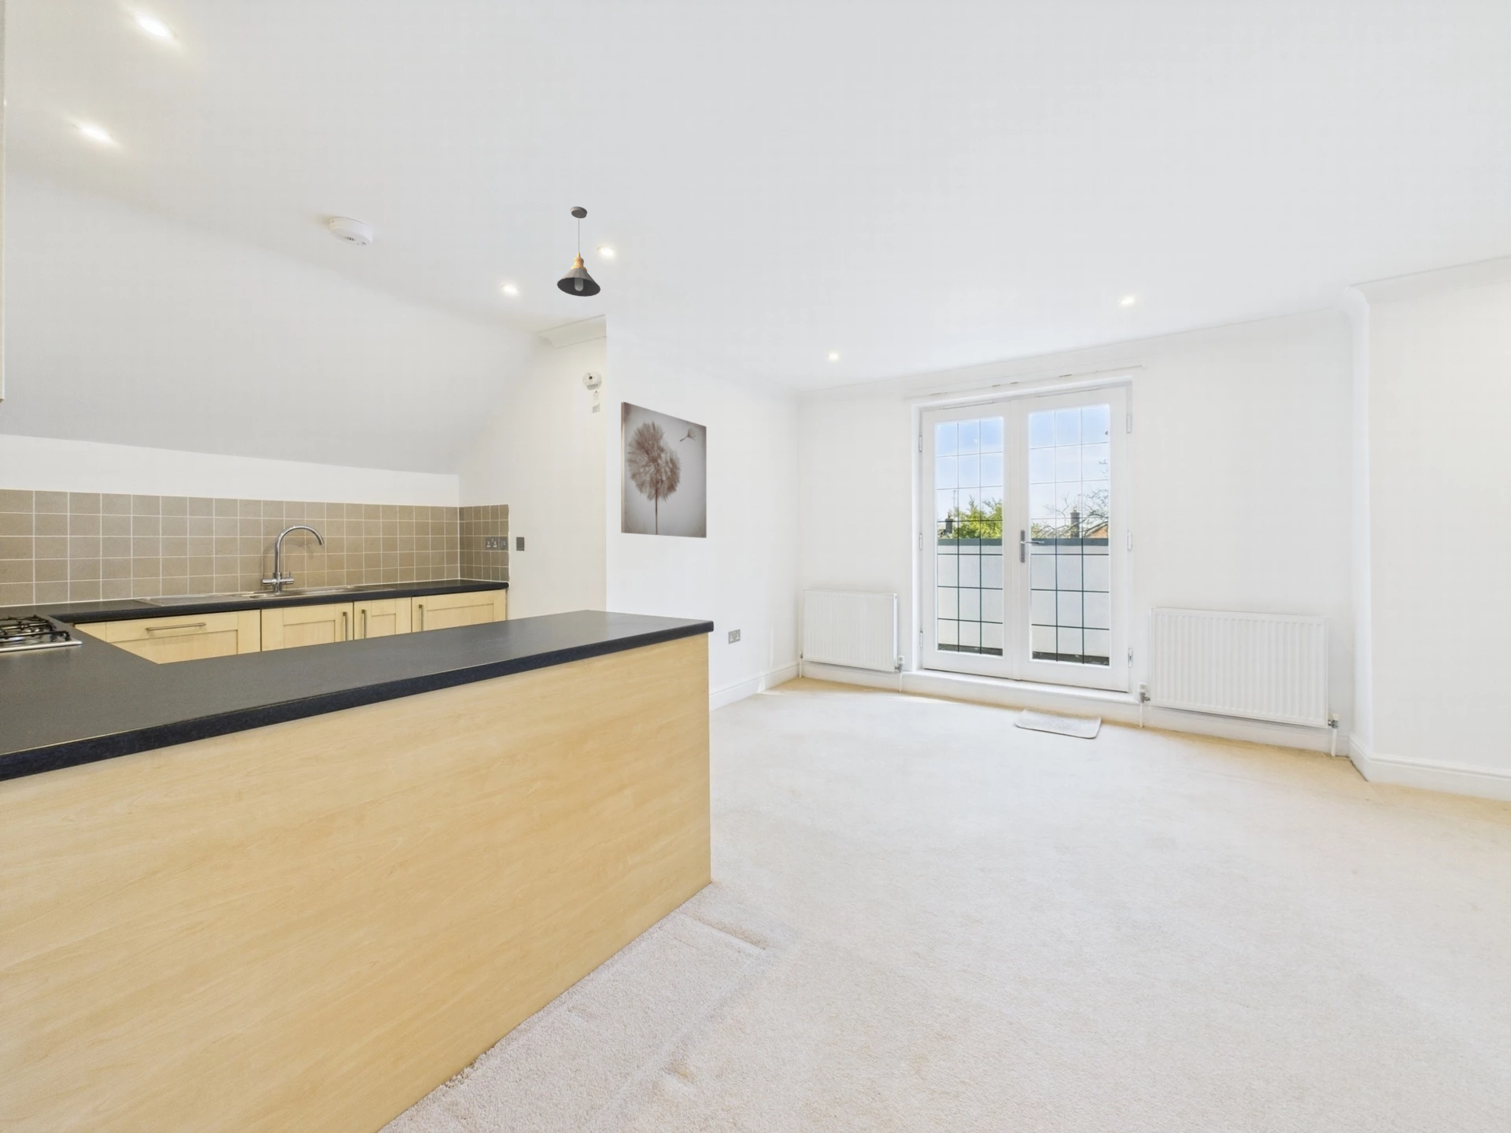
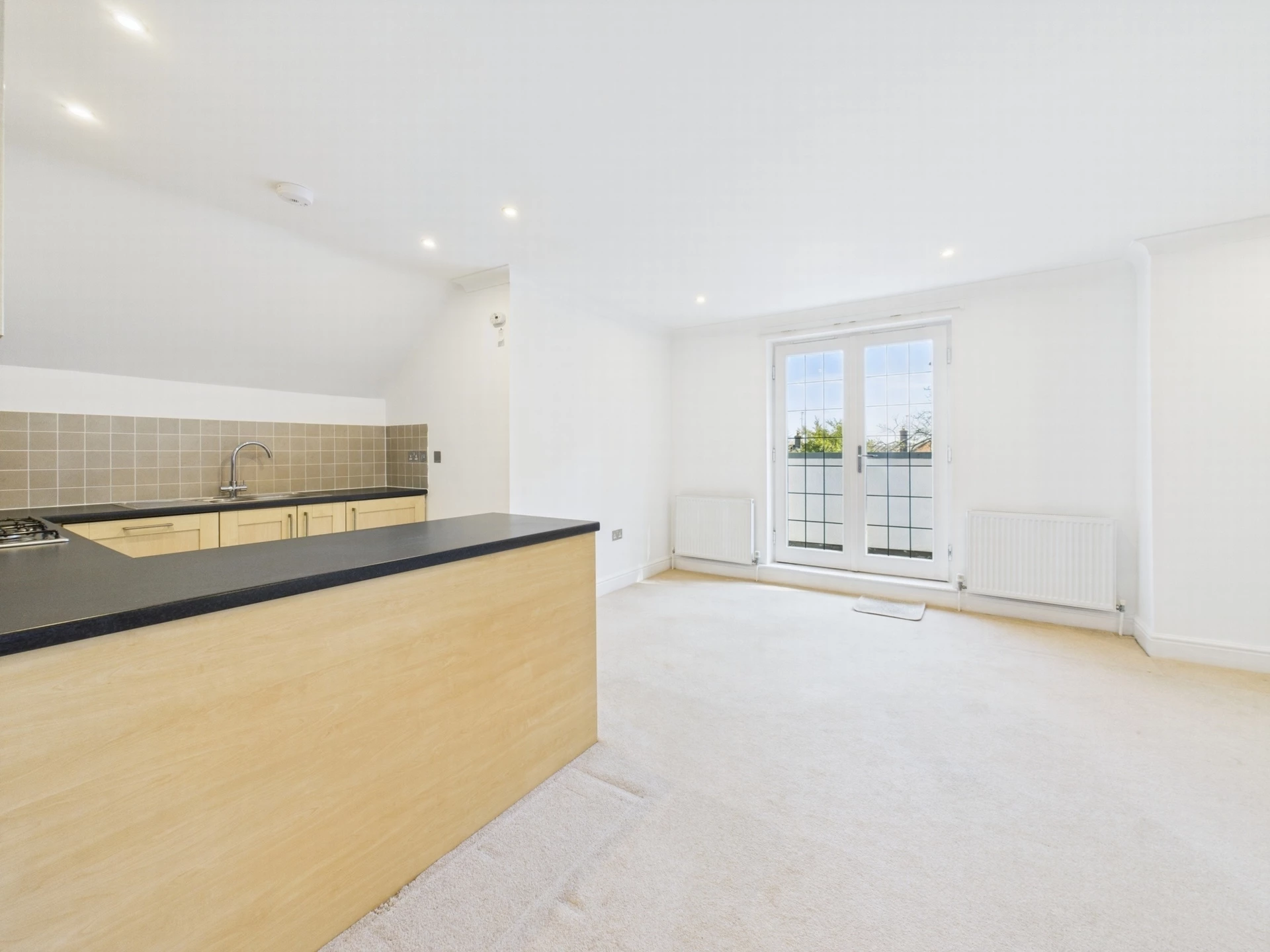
- pendant light (578, 250)
- wall art (666, 475)
